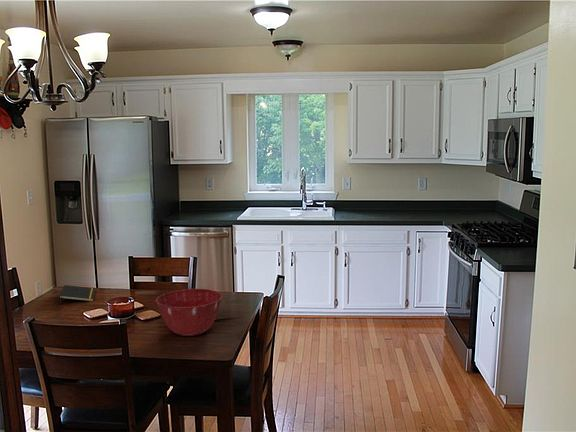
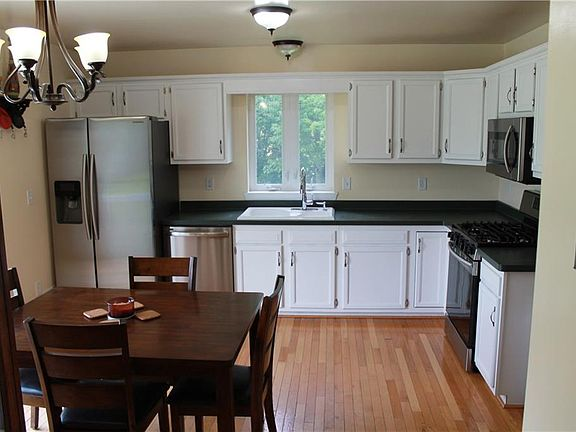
- mixing bowl (189, 313)
- notepad (78, 293)
